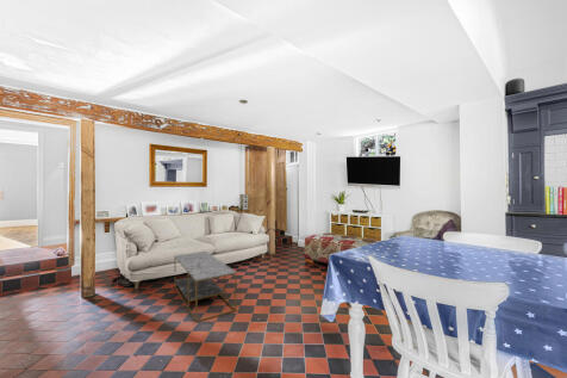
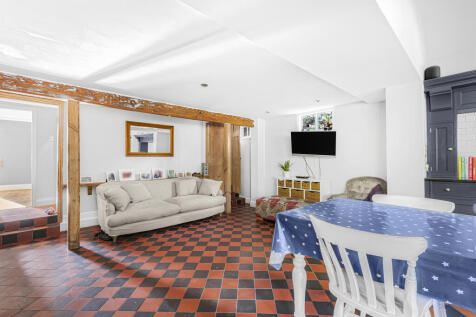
- coffee table (201, 279)
